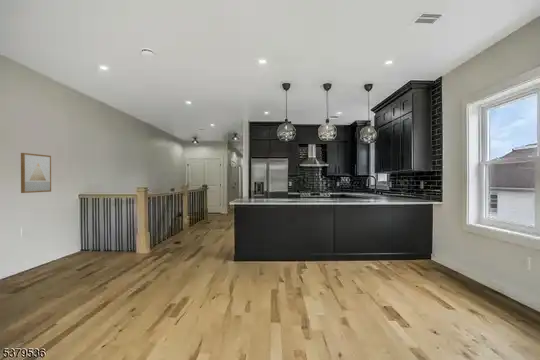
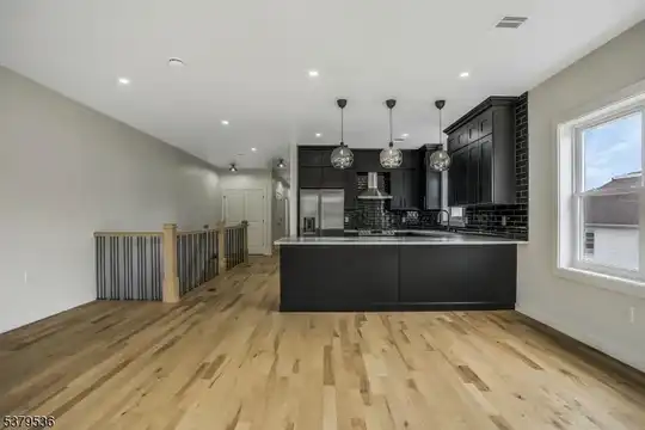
- wall art (36, 173)
